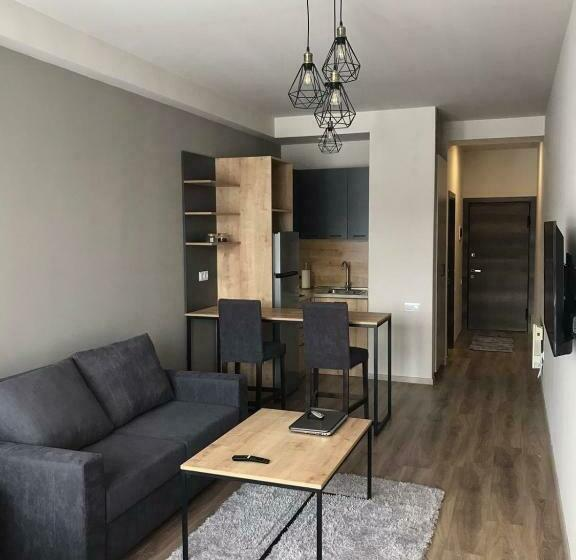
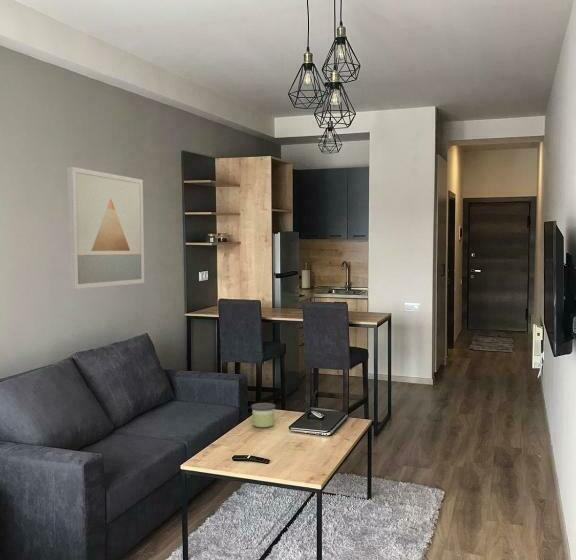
+ candle (263, 415)
+ wall art (109, 230)
